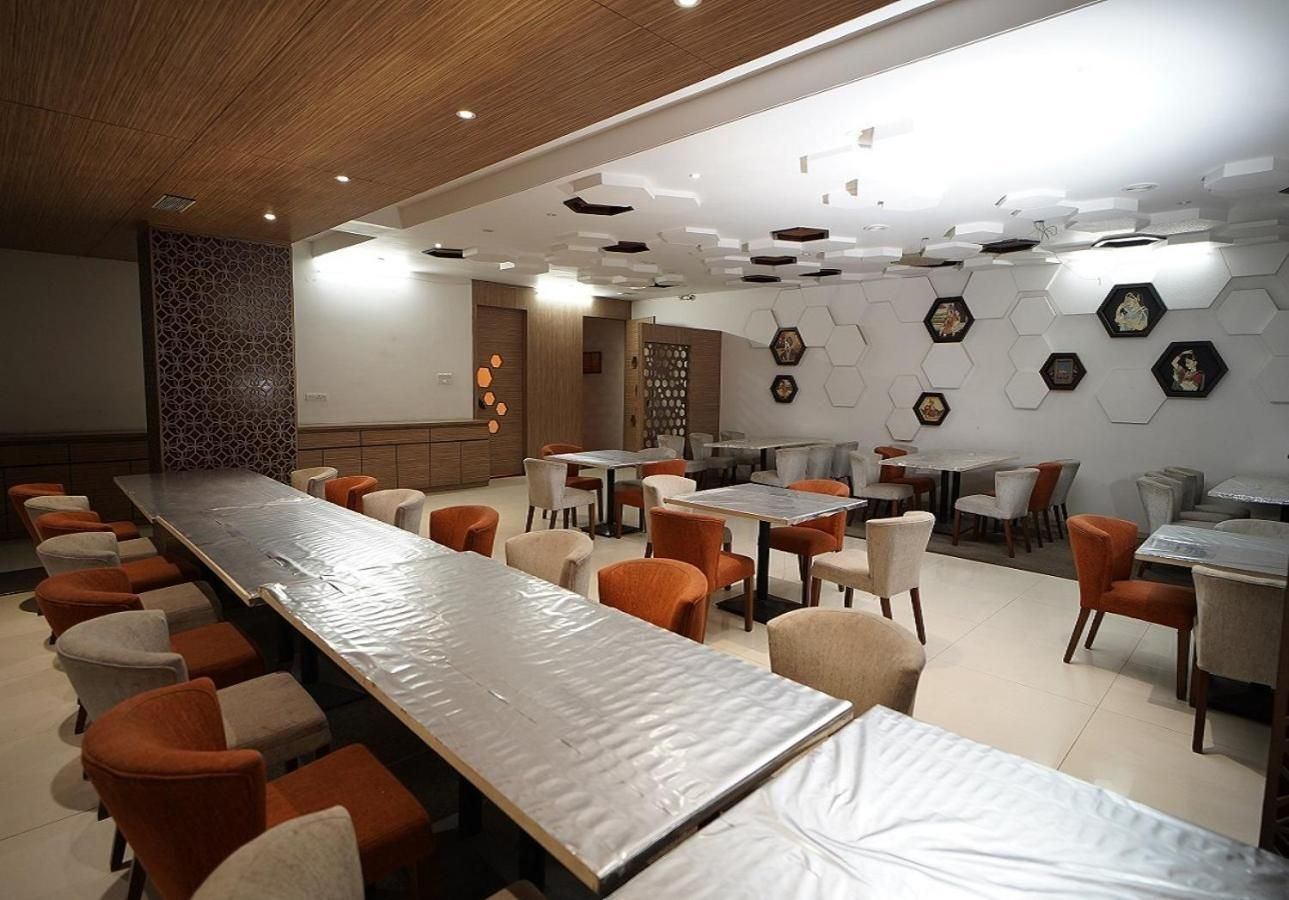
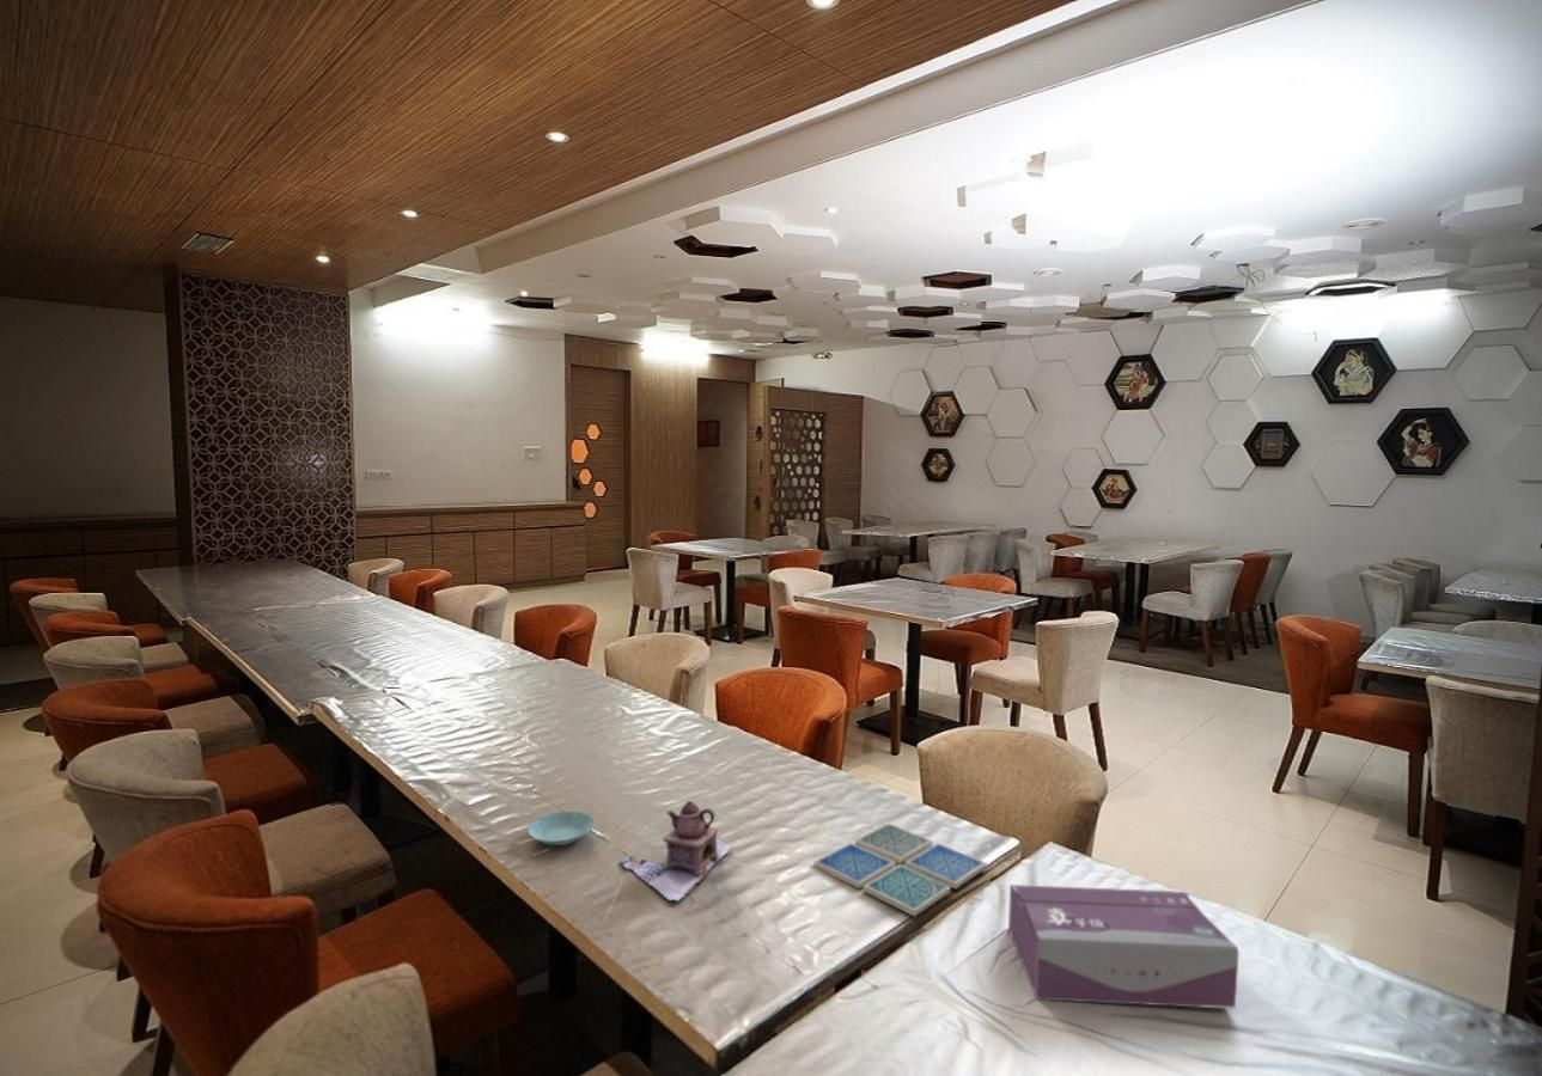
+ tissue box (1114, 940)
+ drink coaster (900, 864)
+ saucer (561, 831)
+ teapot (687, 833)
